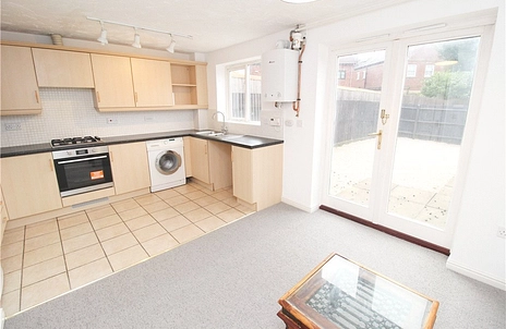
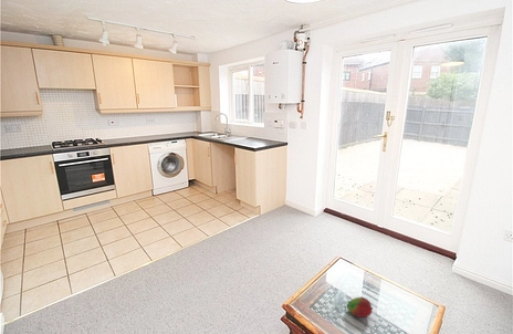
+ fruit (359, 306)
